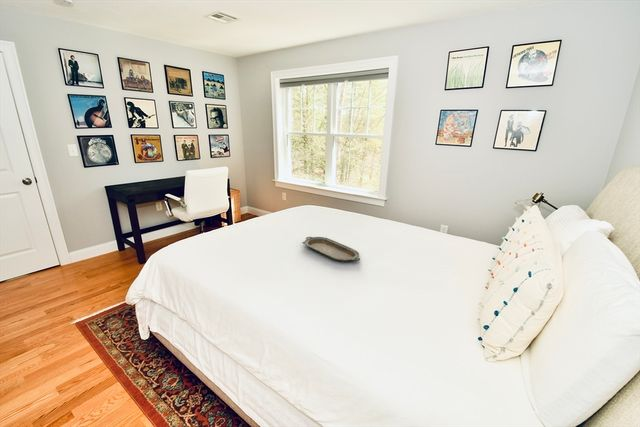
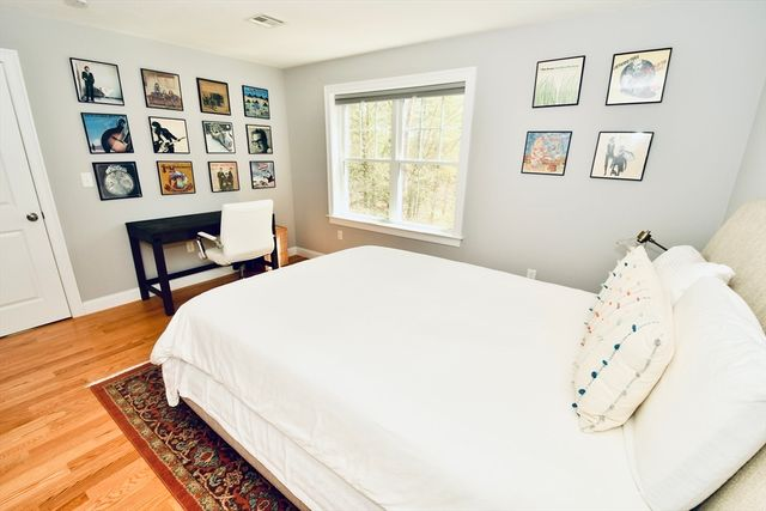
- serving tray (330, 249)
